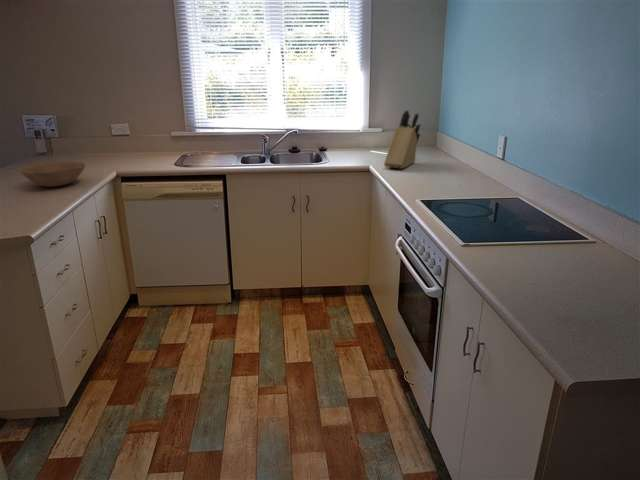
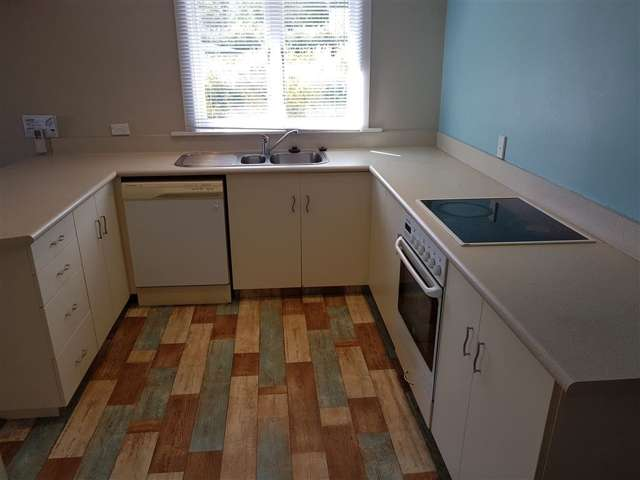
- knife block (403, 138)
- bowl (54, 175)
